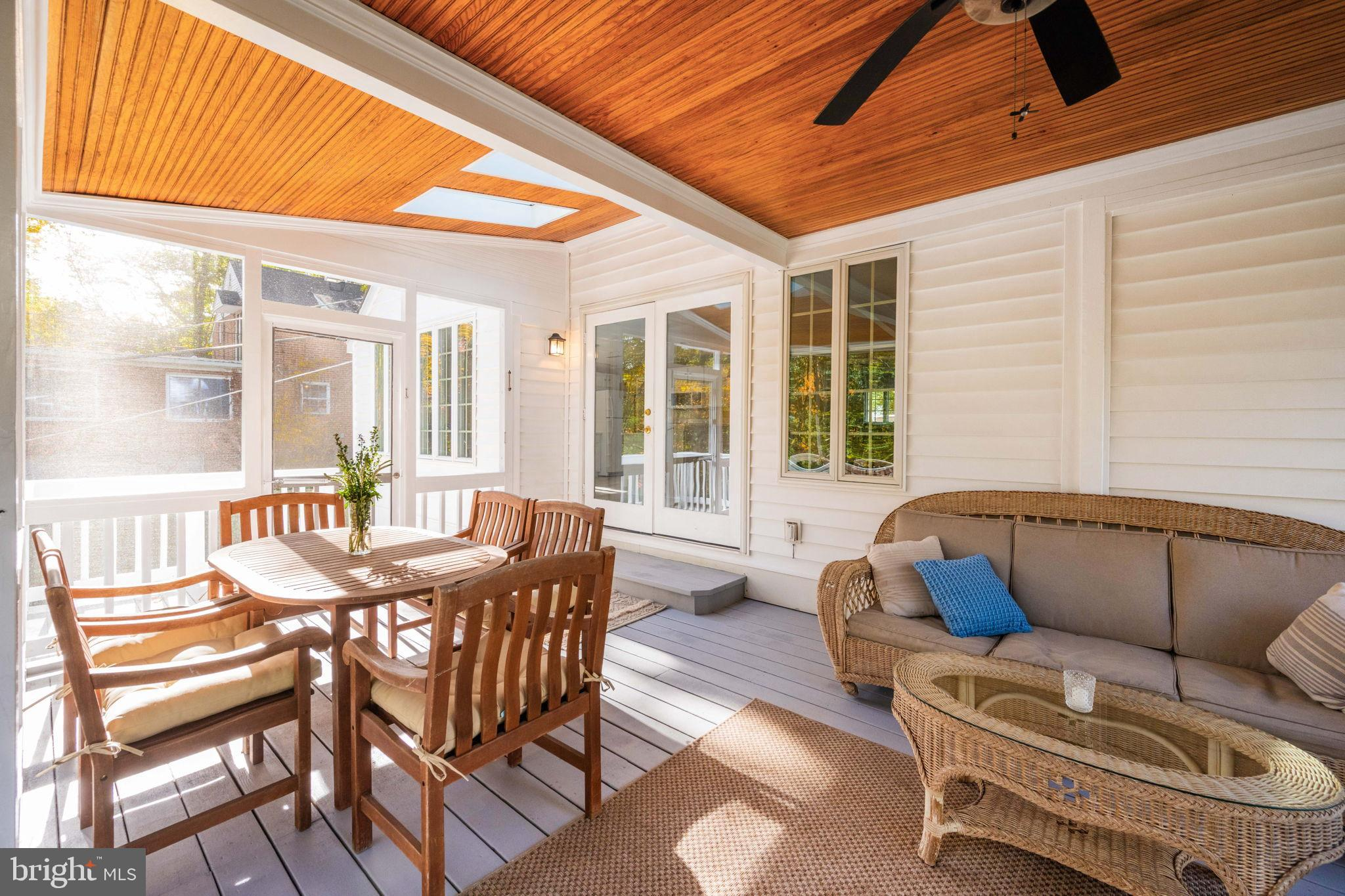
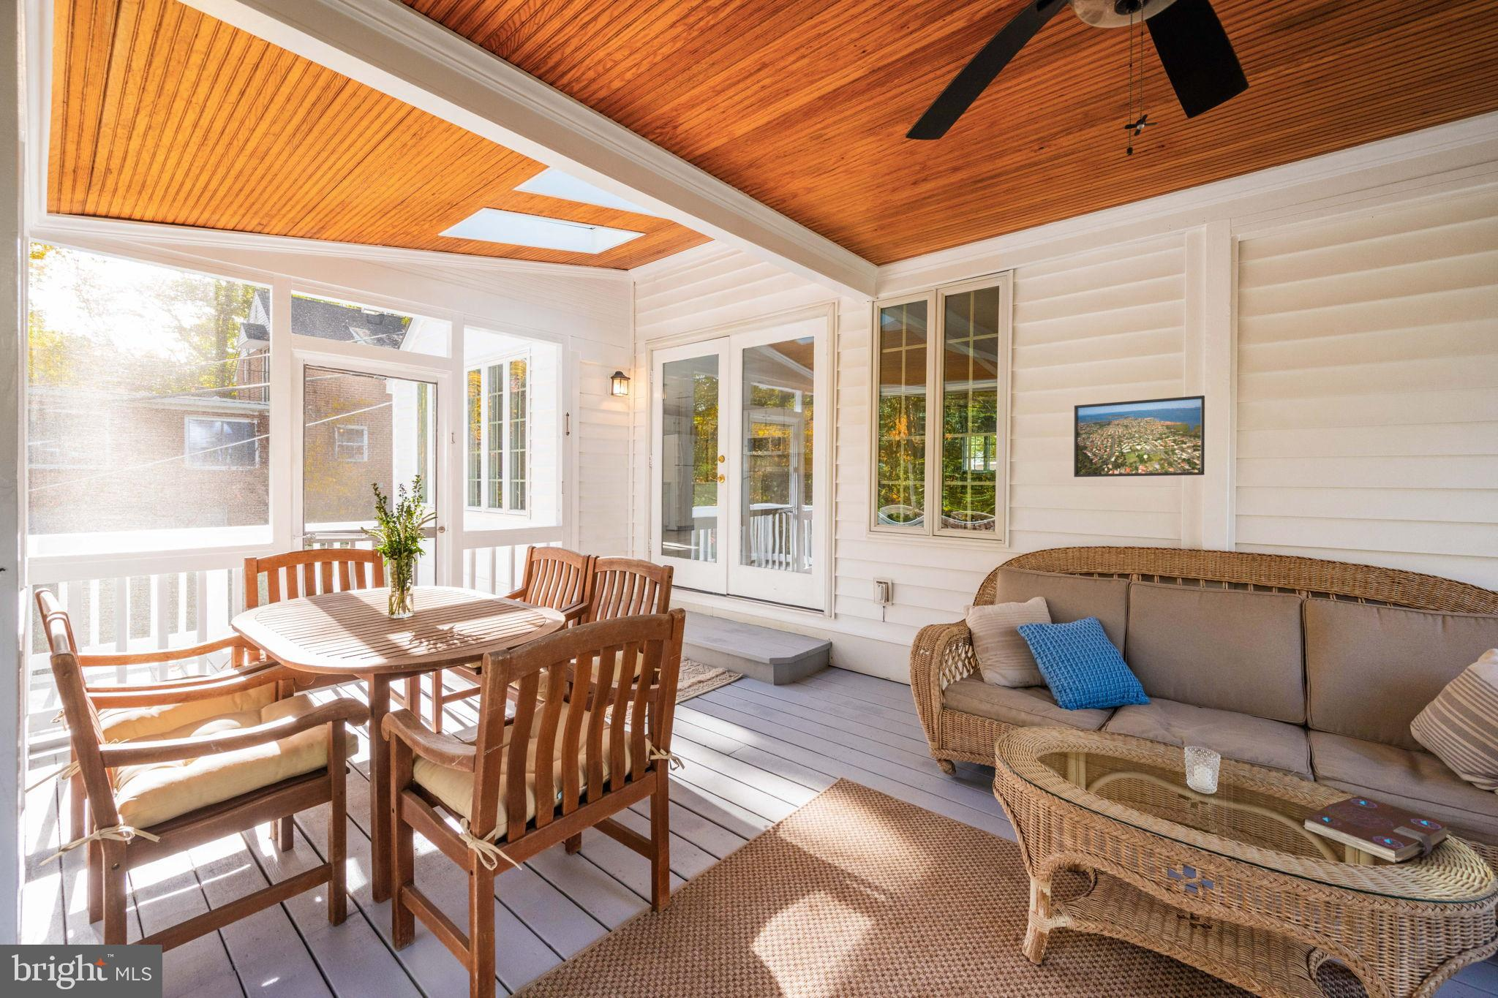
+ book (1375, 826)
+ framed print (1135, 438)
